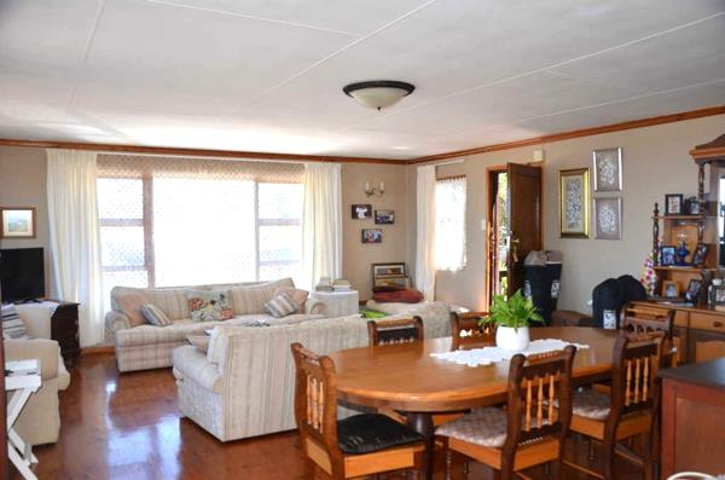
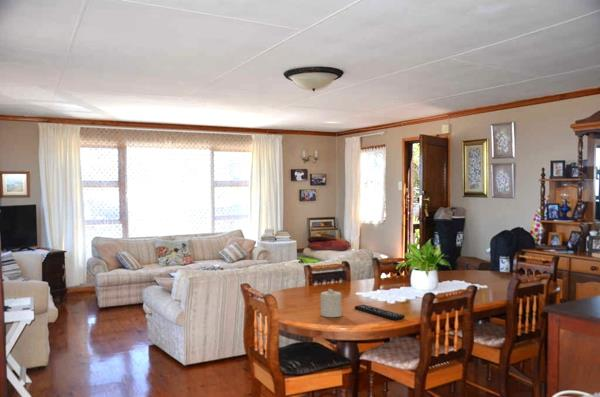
+ candle (331, 301)
+ remote control (378, 311)
